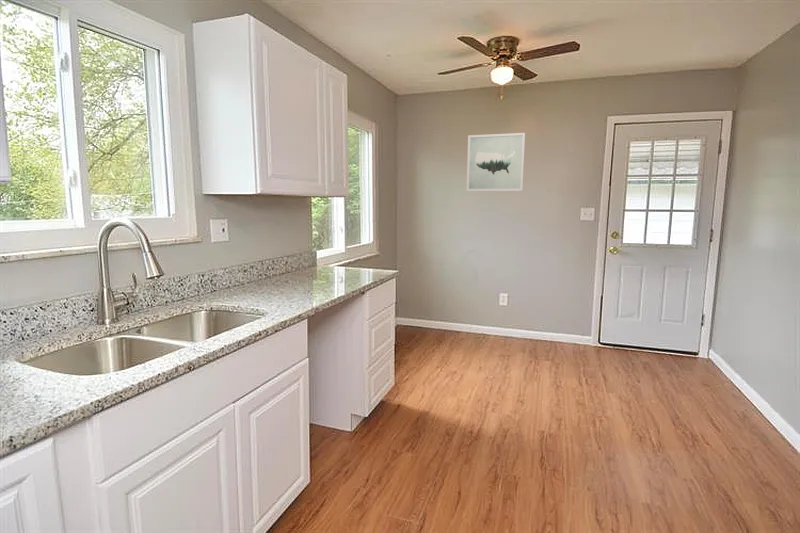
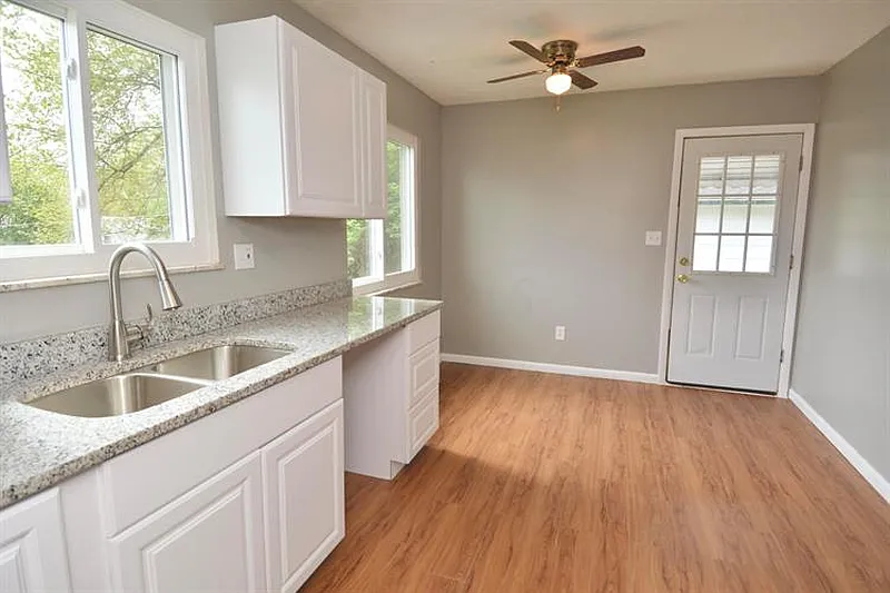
- wall art (495, 163)
